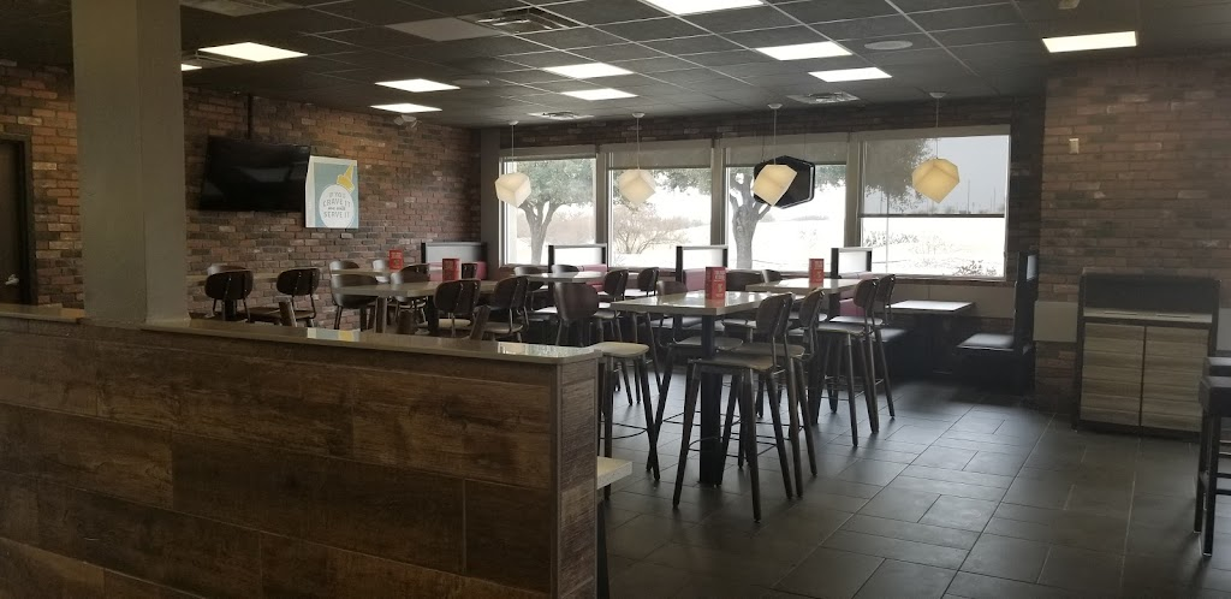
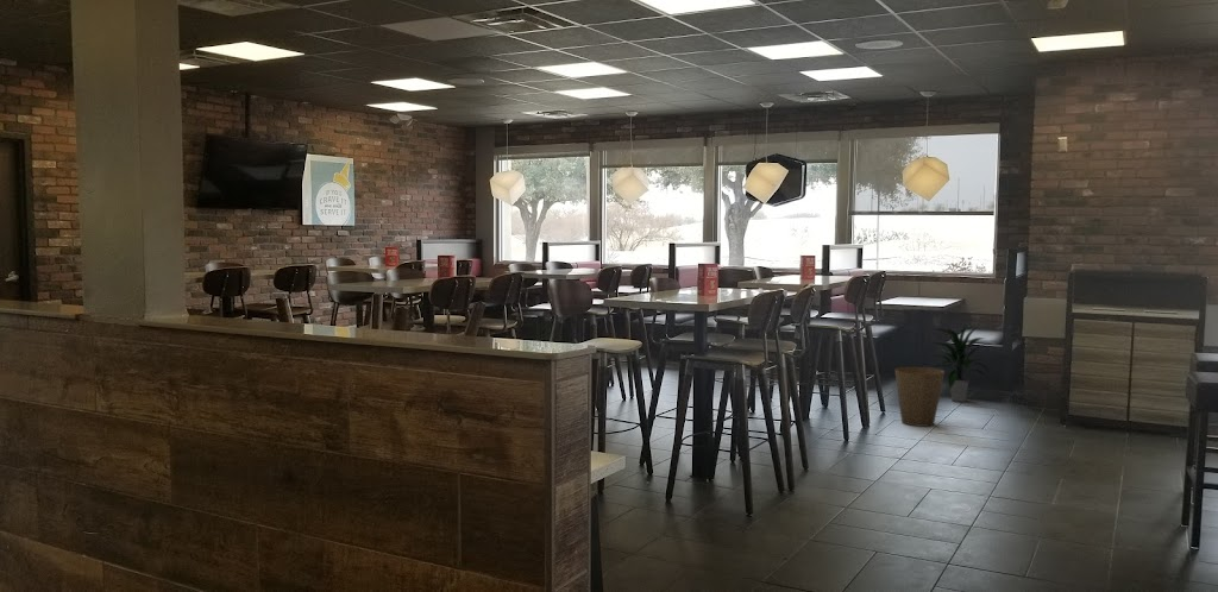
+ trash can (918, 396)
+ indoor plant (958, 361)
